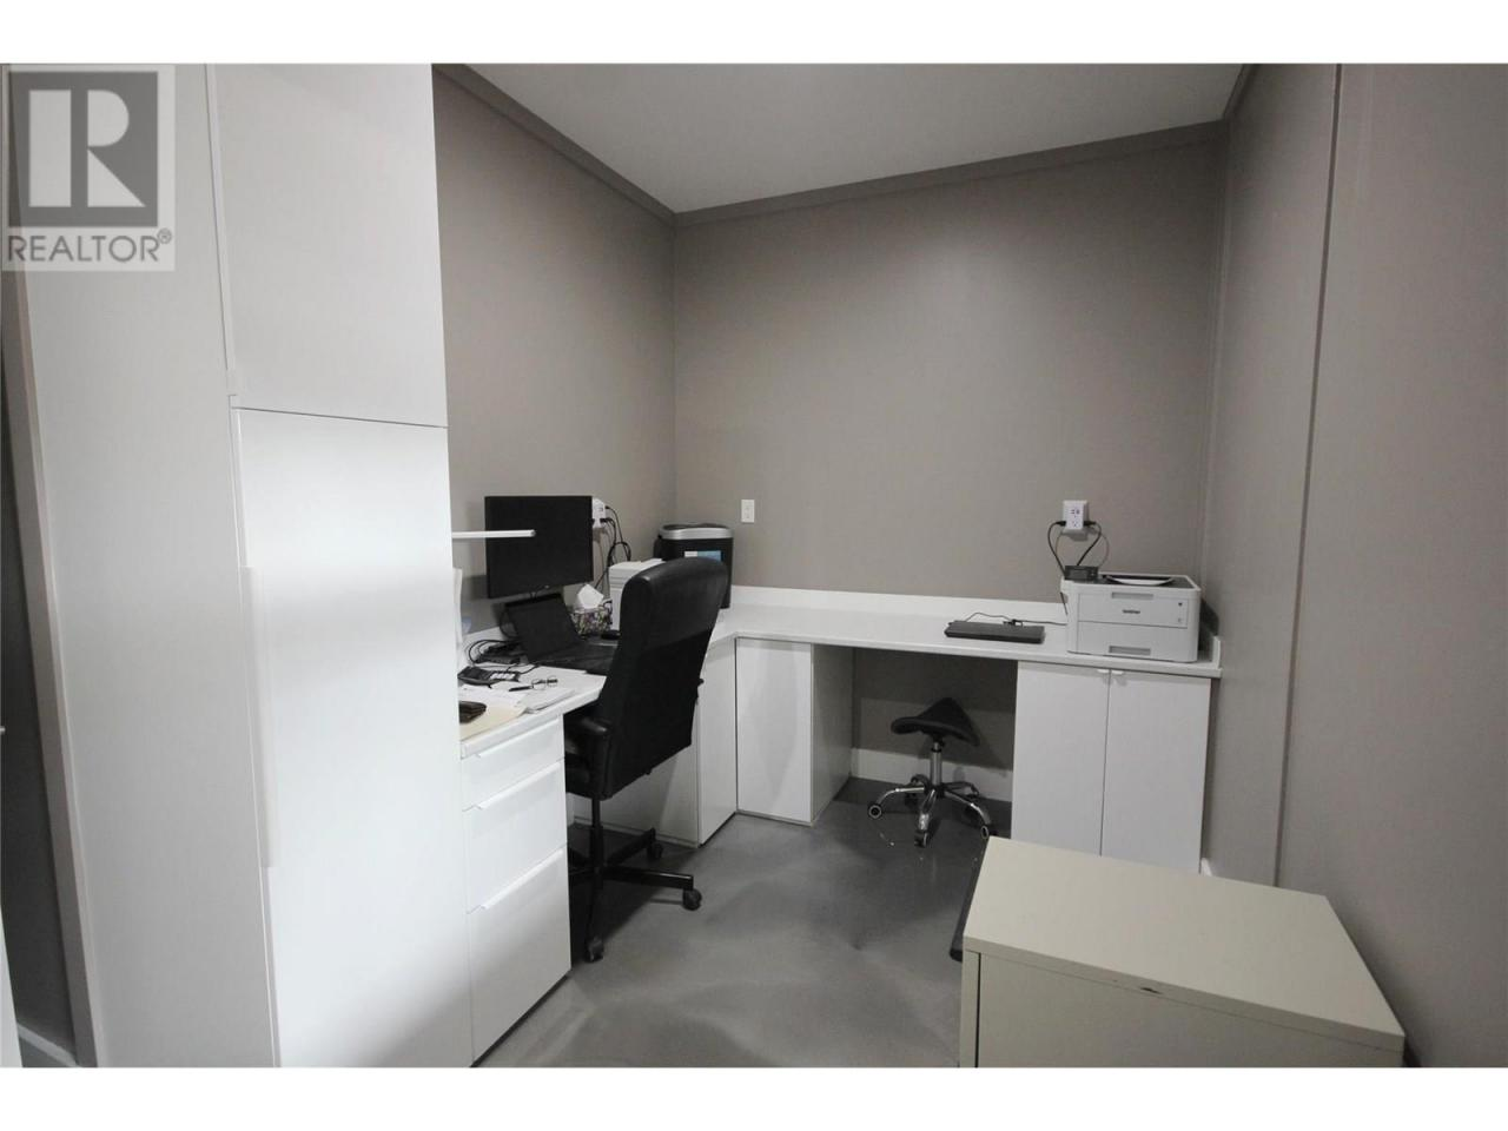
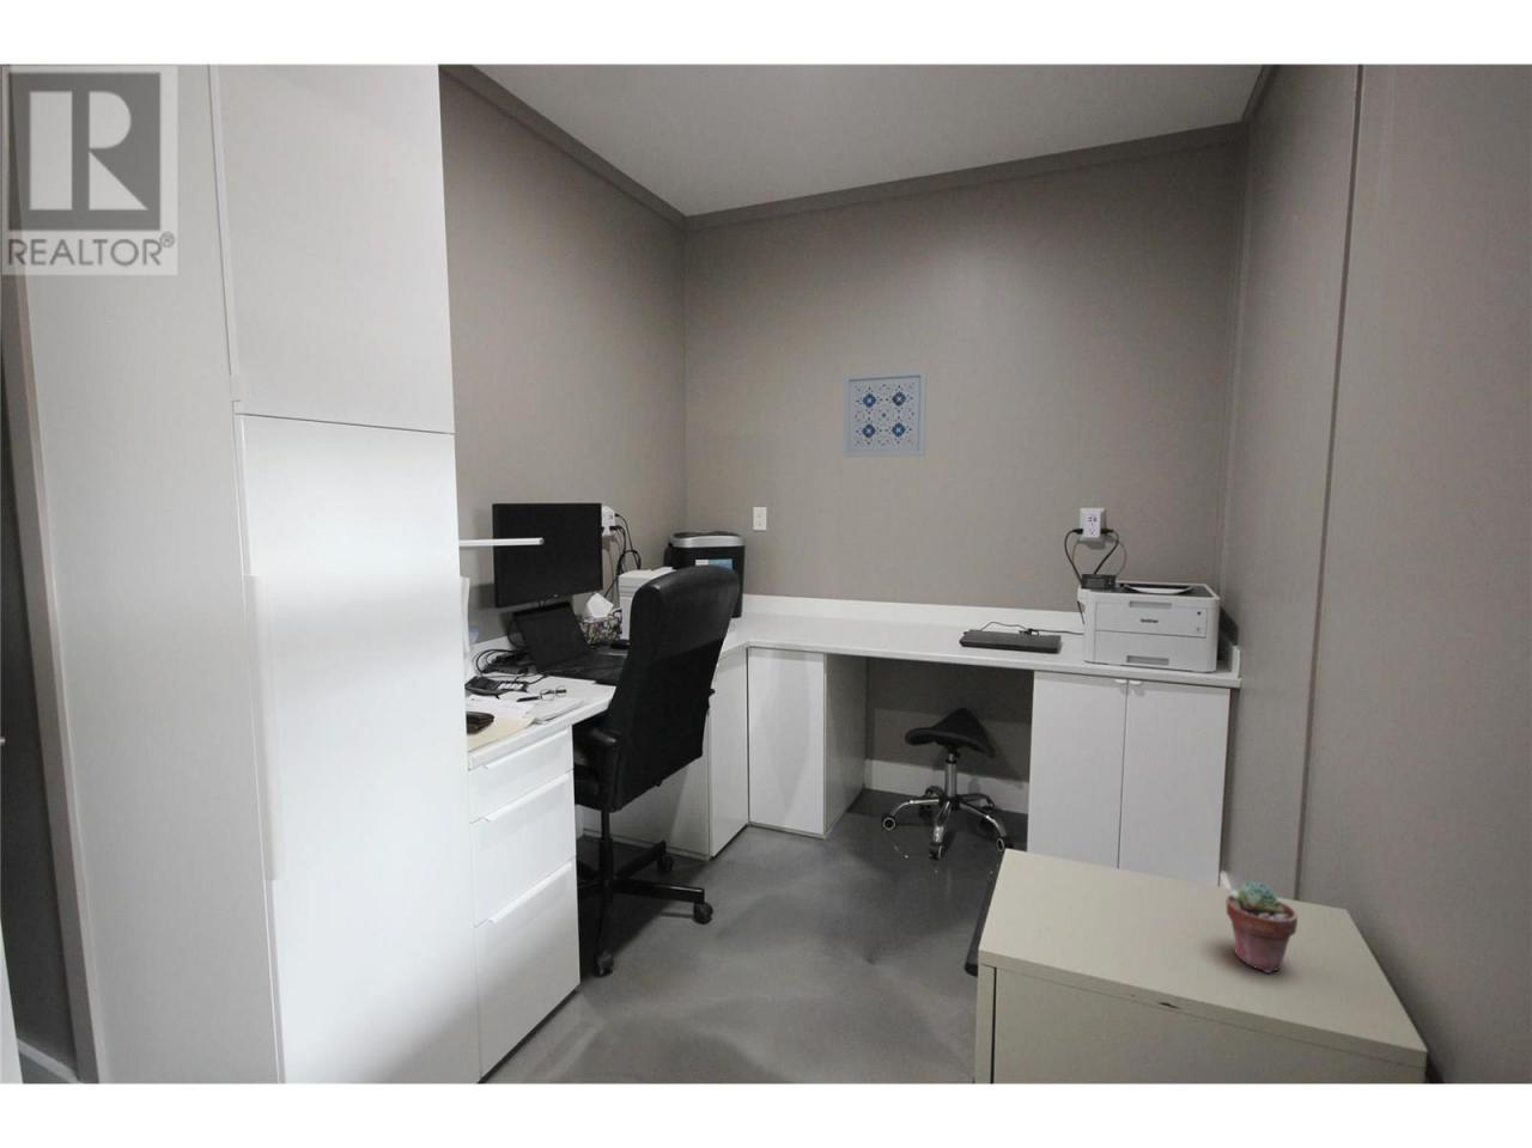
+ wall art (883, 414)
+ potted succulent (1259, 921)
